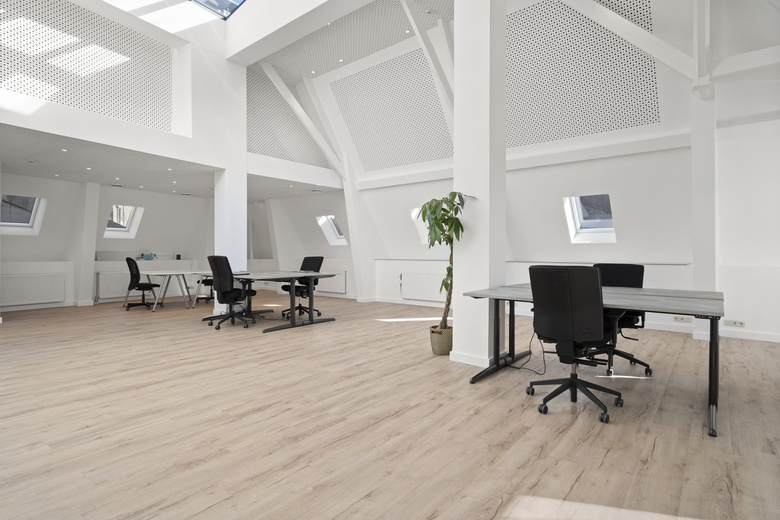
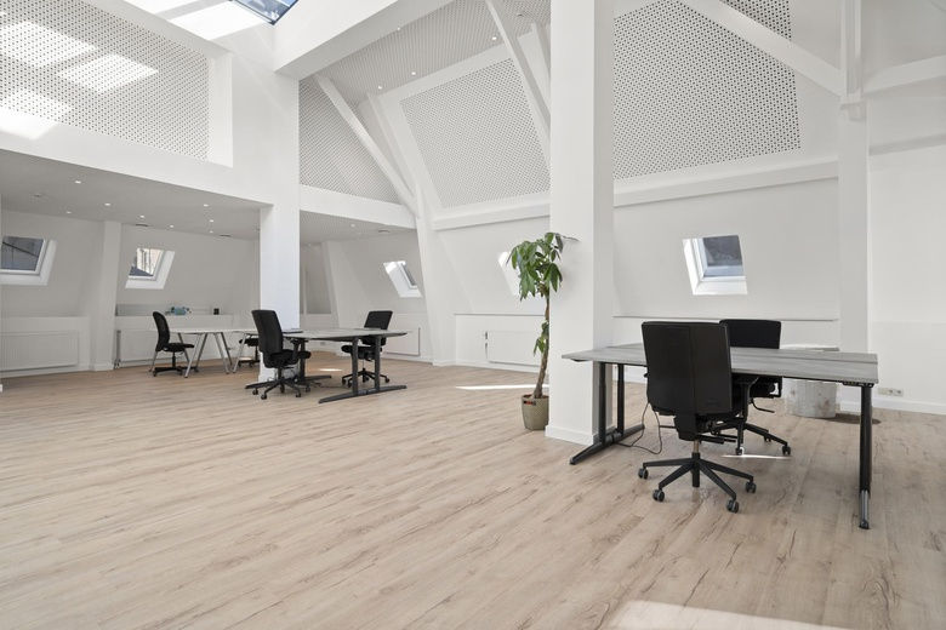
+ trash can (807, 380)
